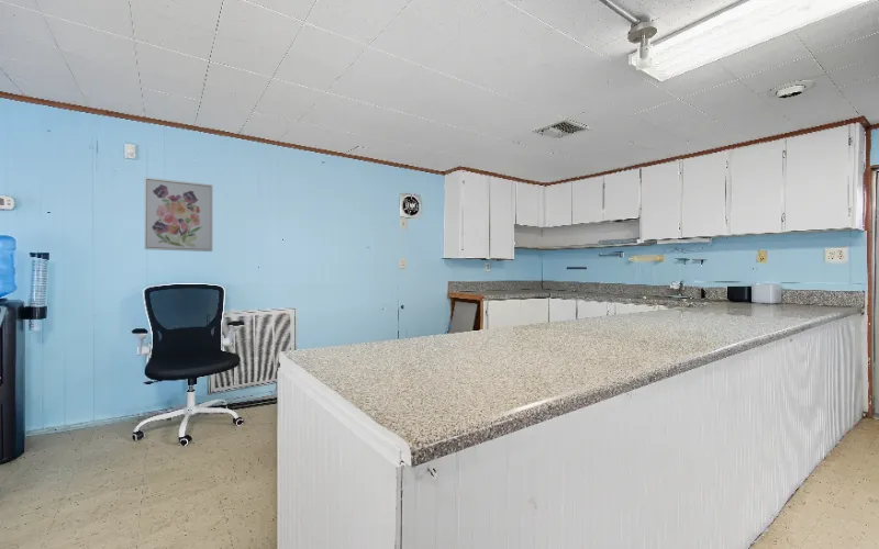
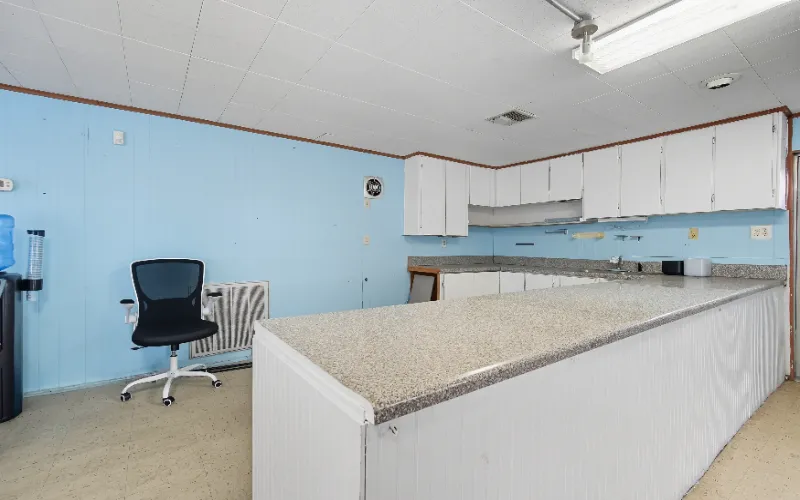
- wall art (179, 215)
